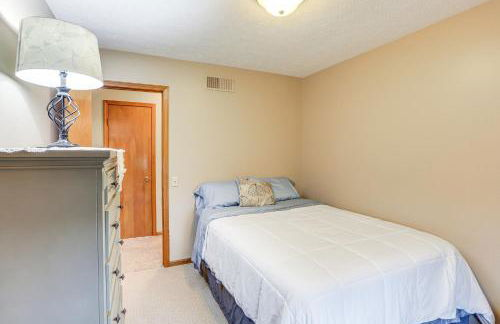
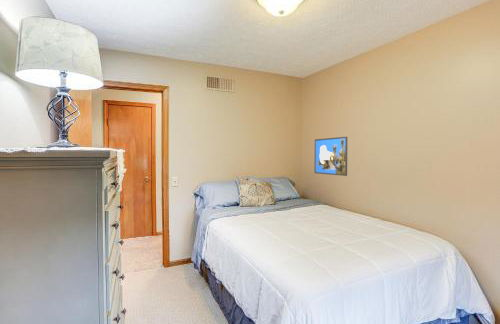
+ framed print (329, 156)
